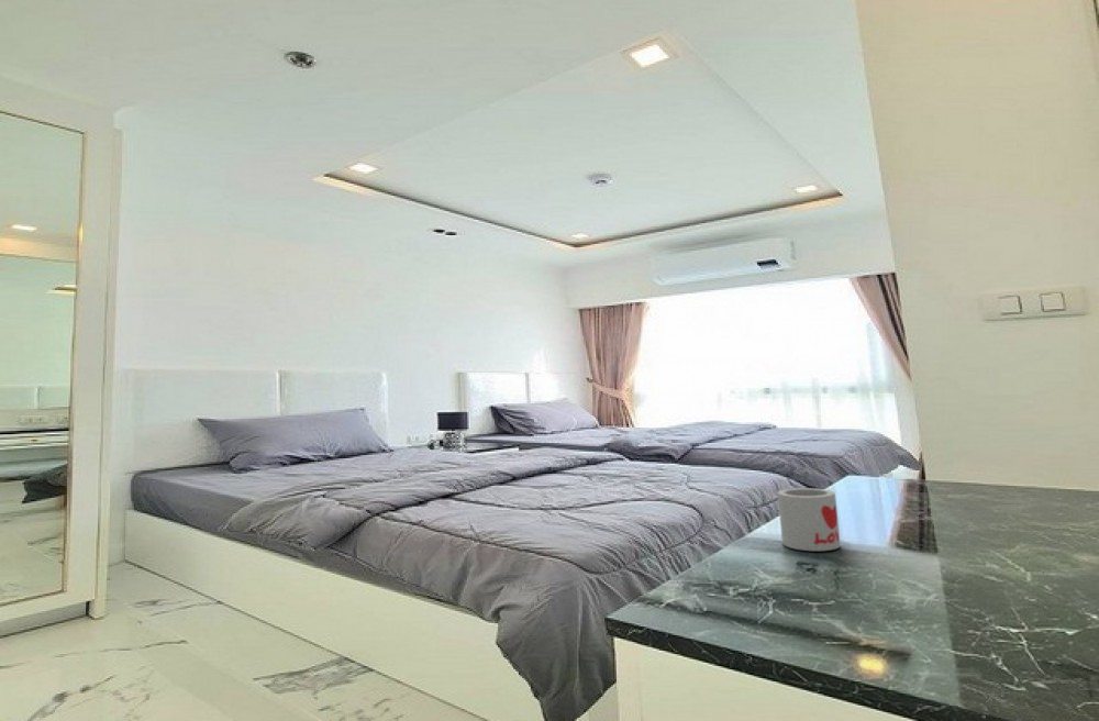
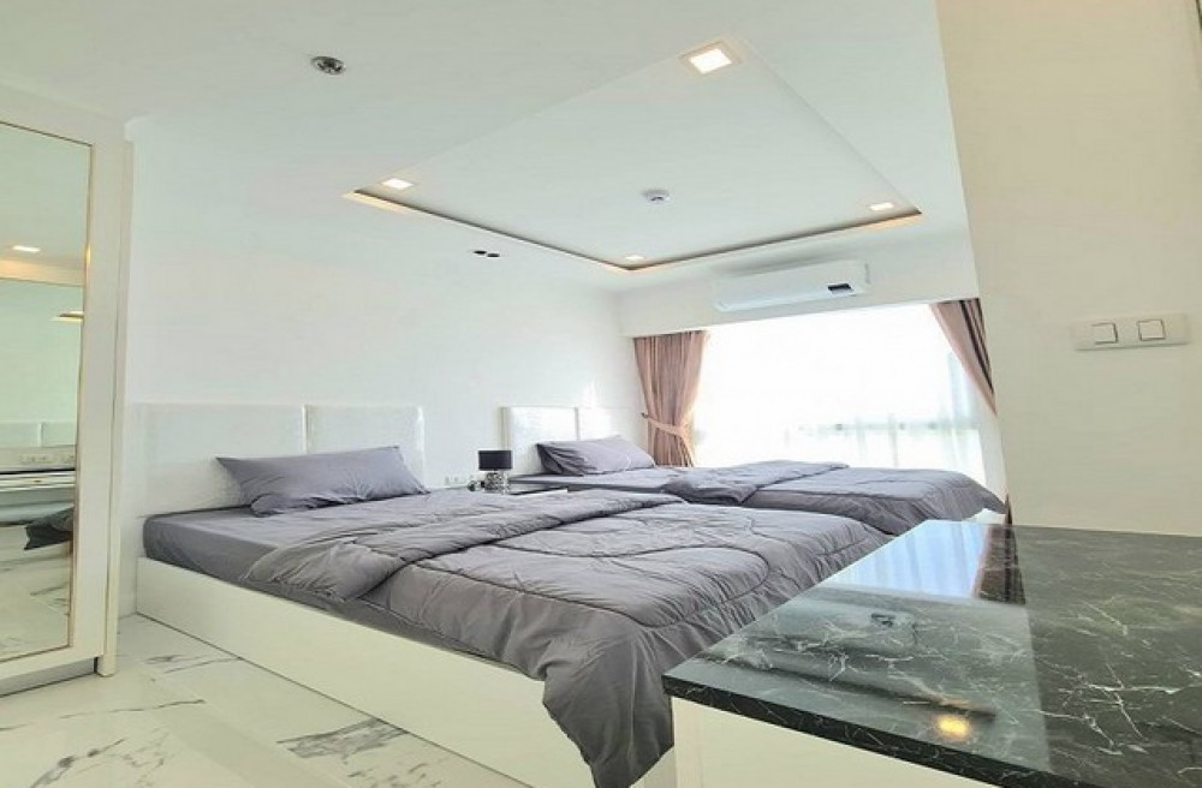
- mug (813, 517)
